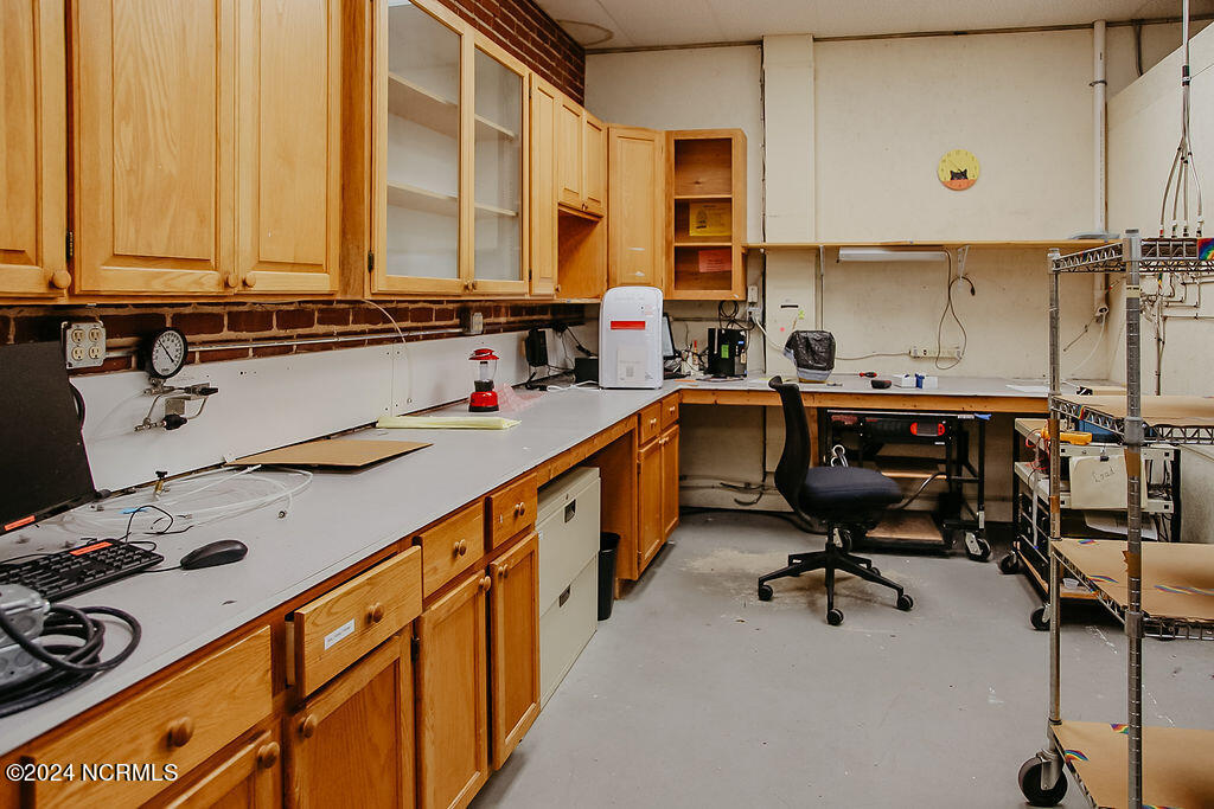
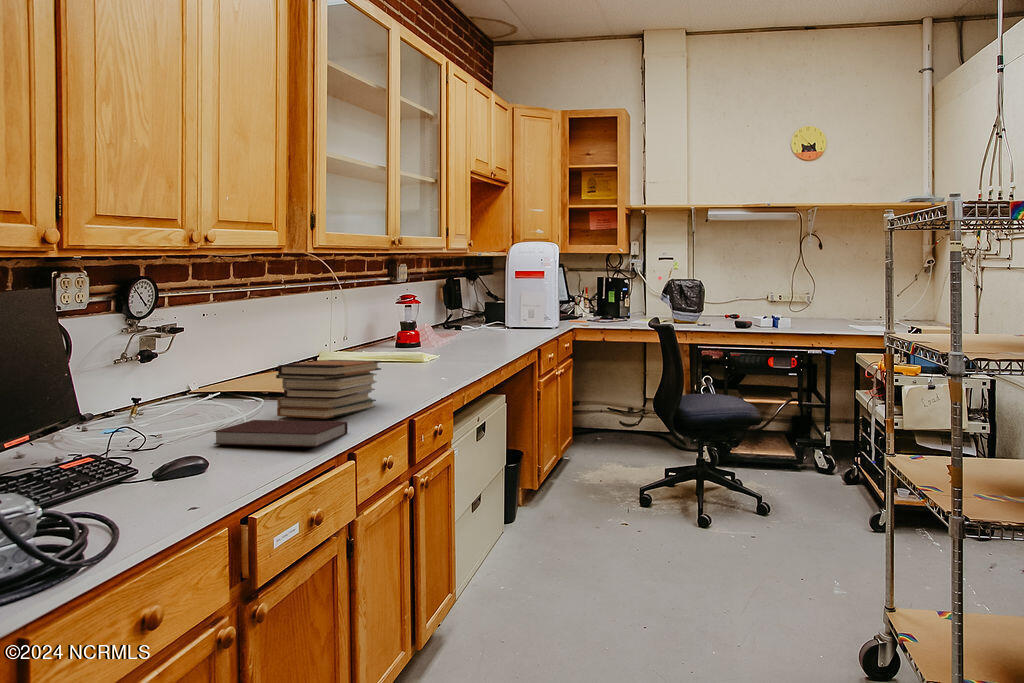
+ notebook (283, 432)
+ book stack (331, 387)
